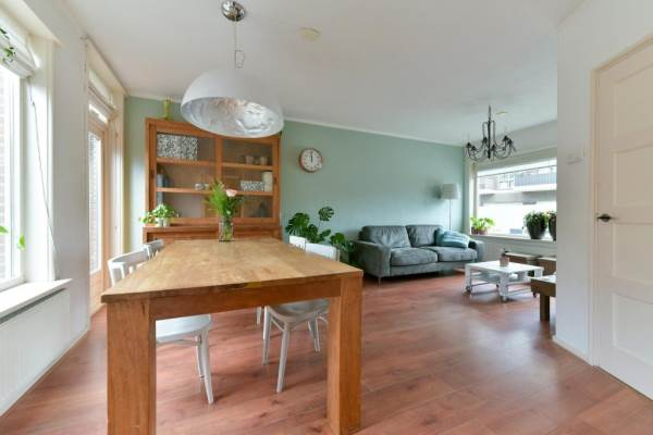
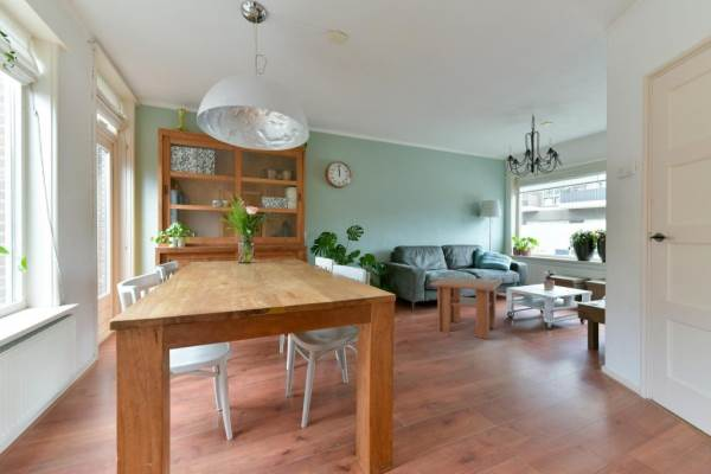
+ coffee table (467, 305)
